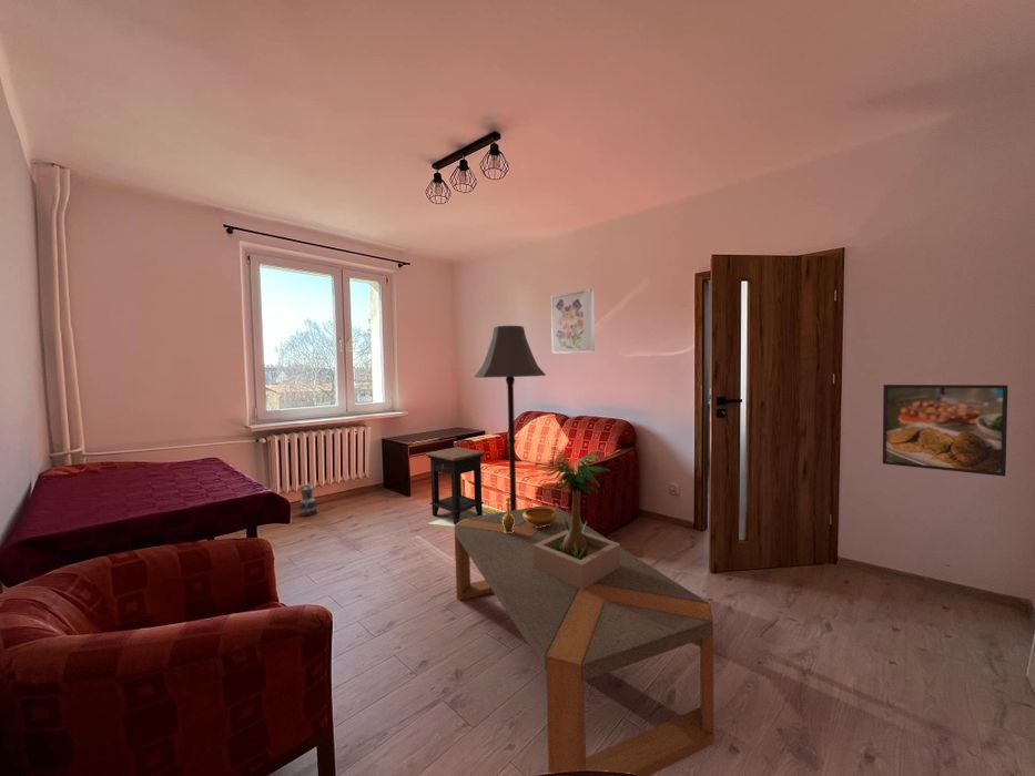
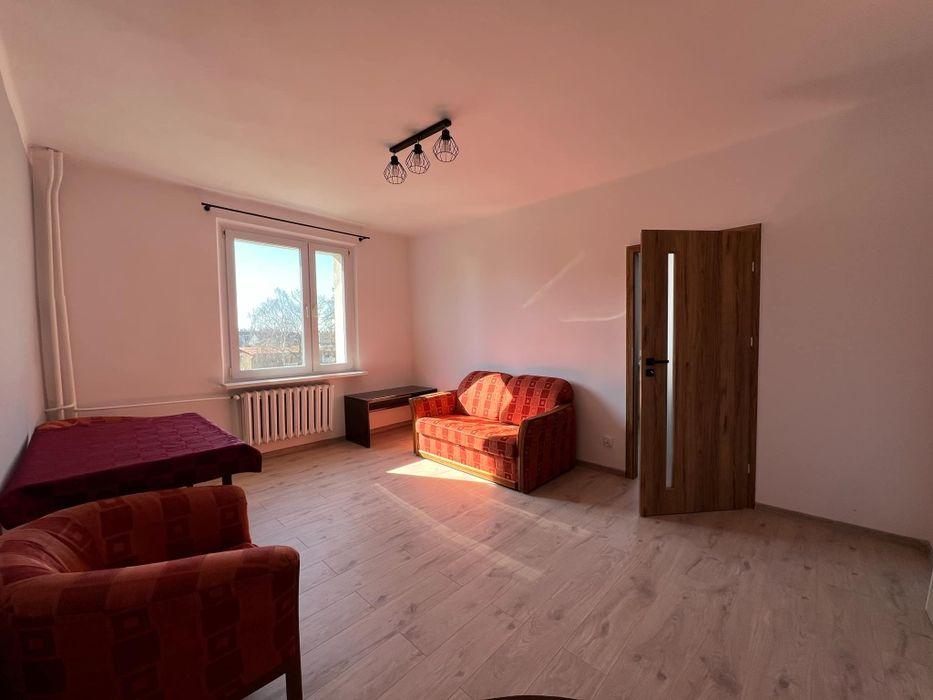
- side table (456, 483)
- potted plant (572, 506)
- wall art (571, 323)
- ceramic jug (306, 499)
- floor lamp (511, 437)
- coffee table (555, 601)
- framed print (940, 427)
- decorative bowl (529, 509)
